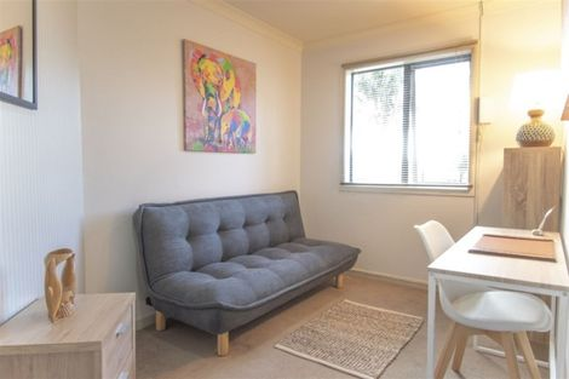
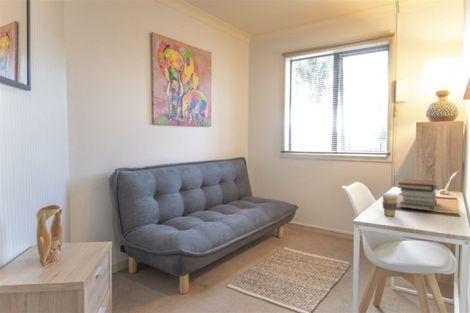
+ coffee cup (389, 204)
+ book stack (417, 193)
